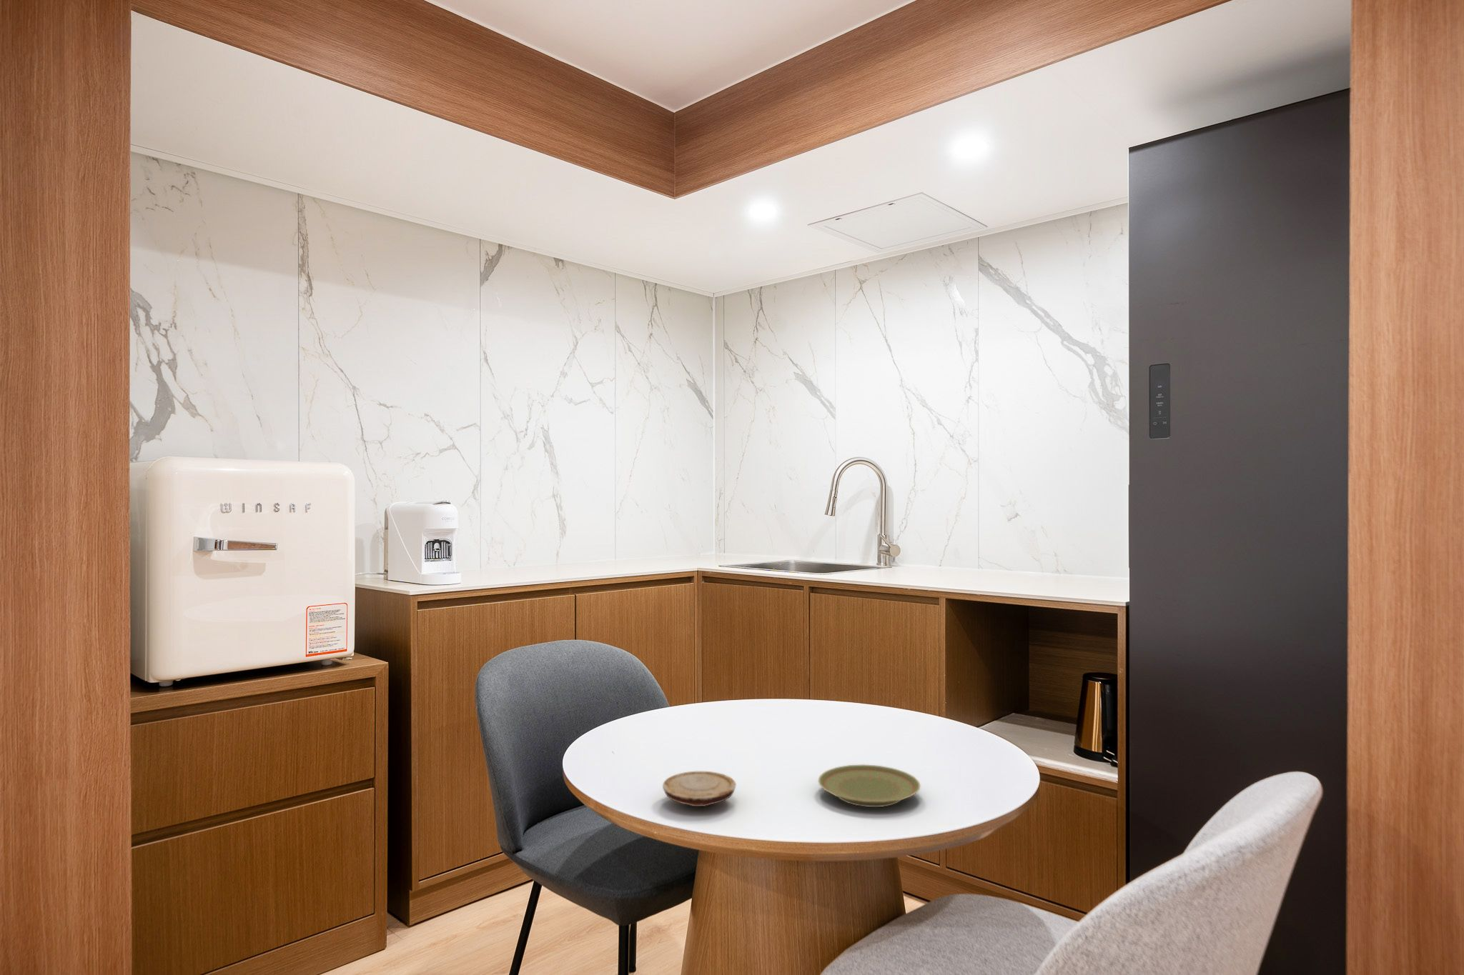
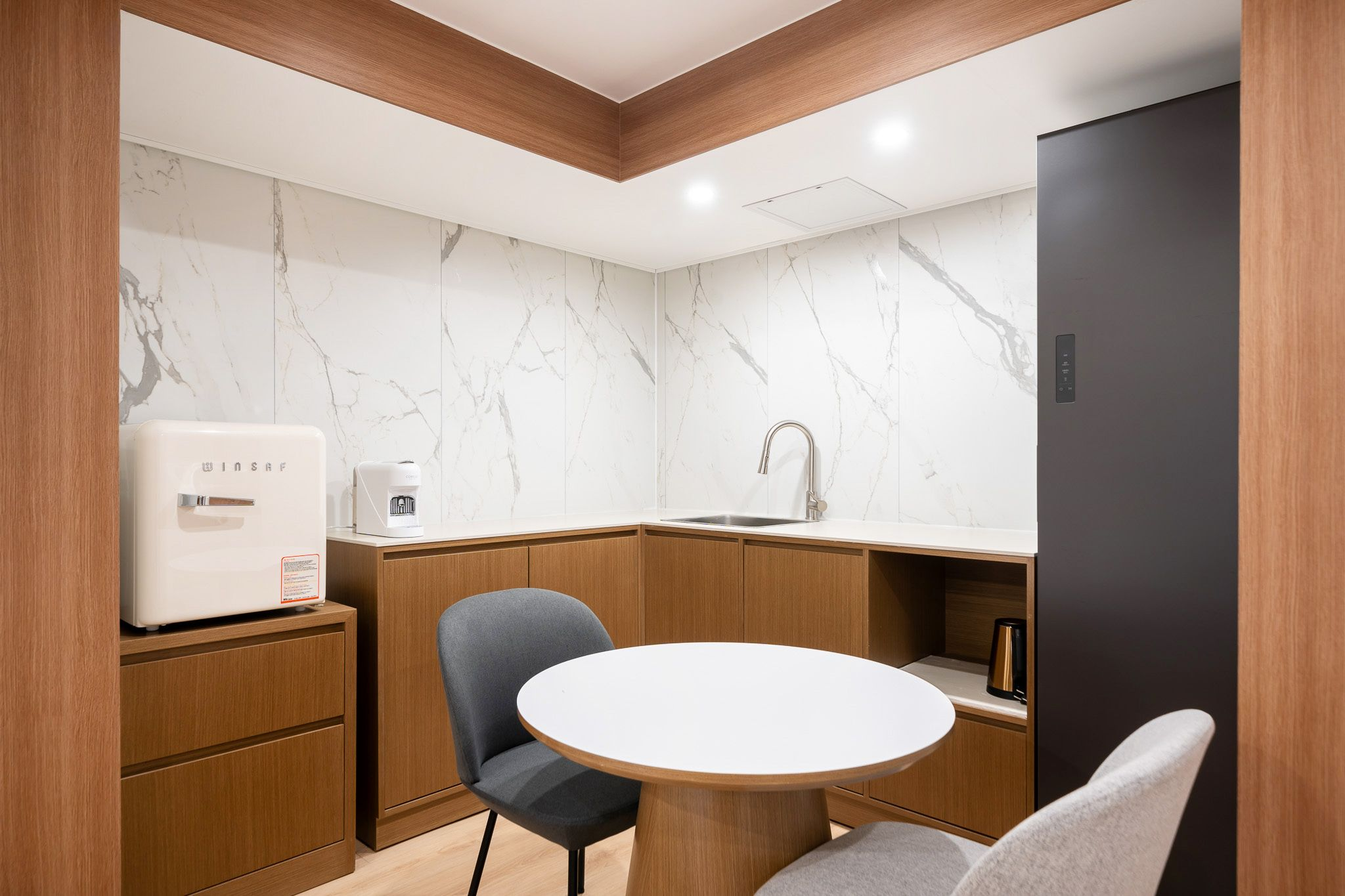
- wood slice (699, 791)
- plate (869, 788)
